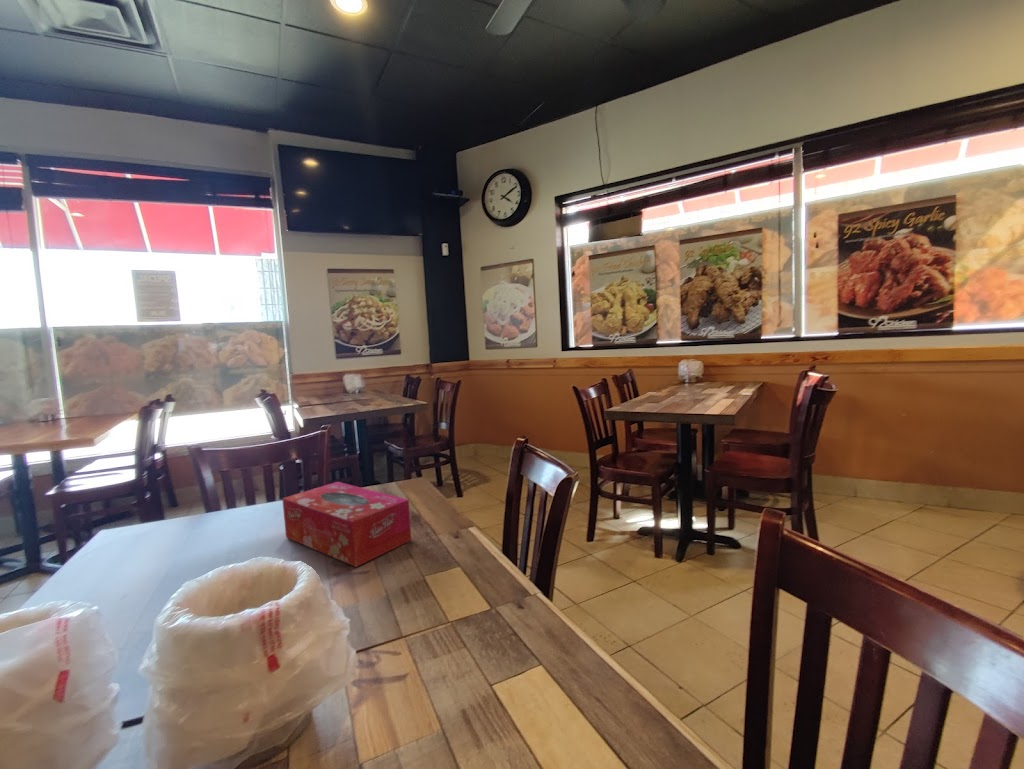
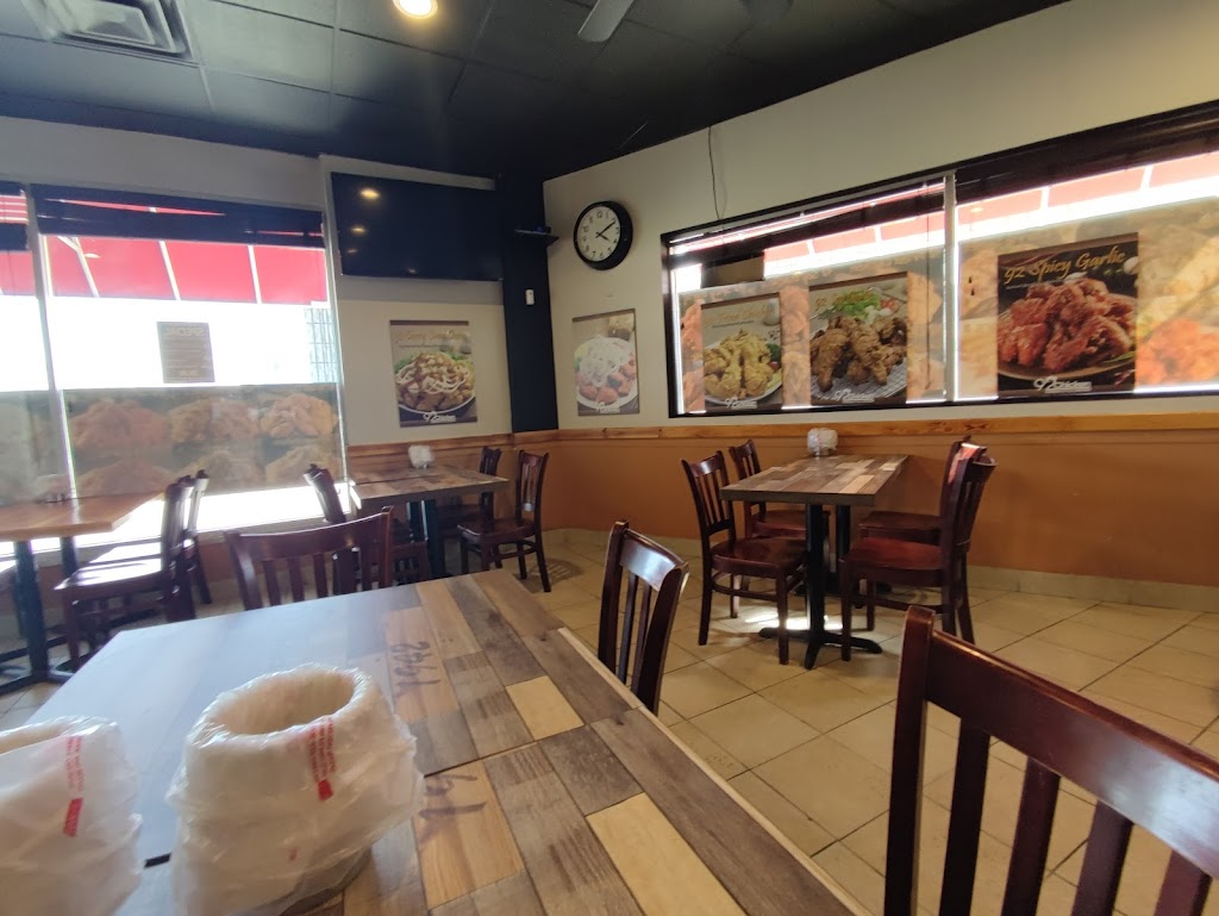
- tissue box (345, 518)
